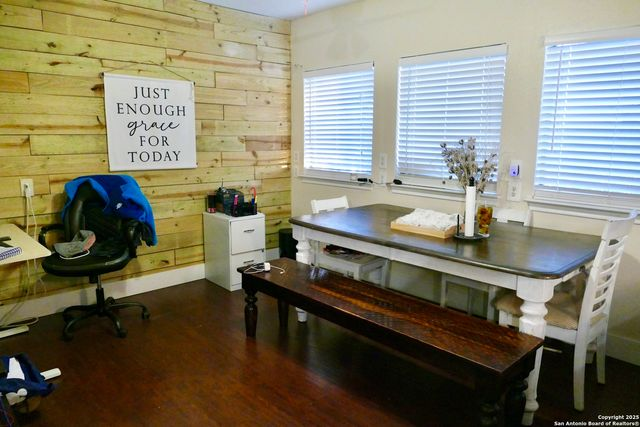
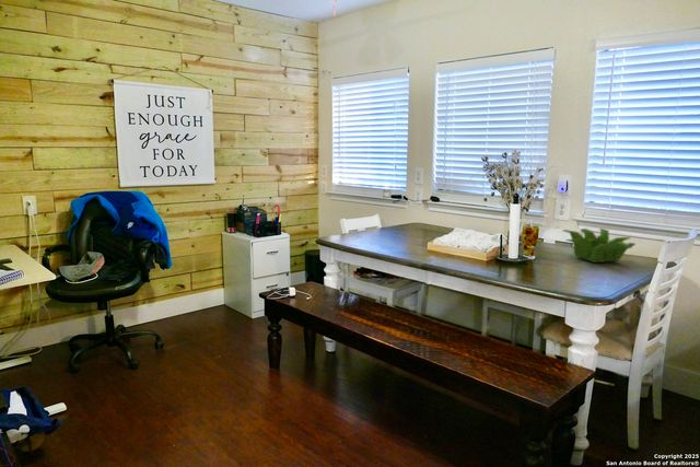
+ plant (603, 247)
